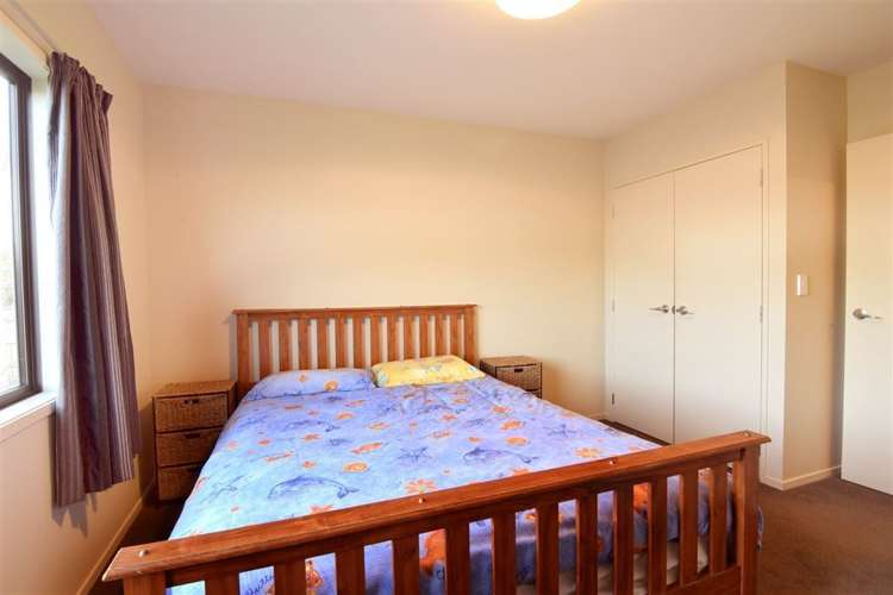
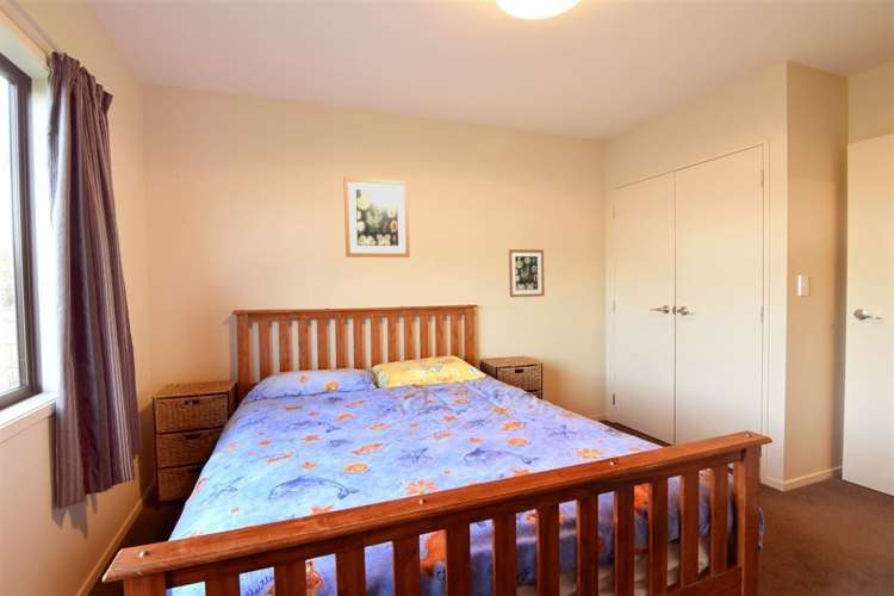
+ wall art (377, 217)
+ wall art (527, 273)
